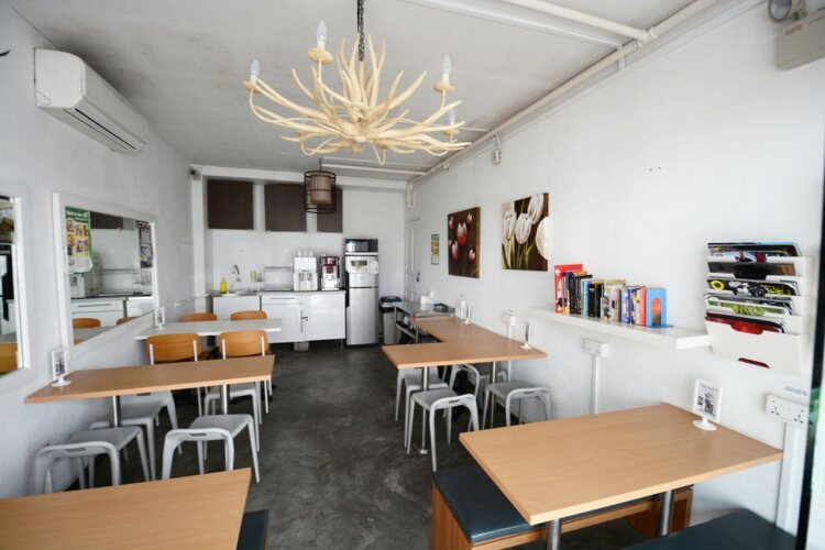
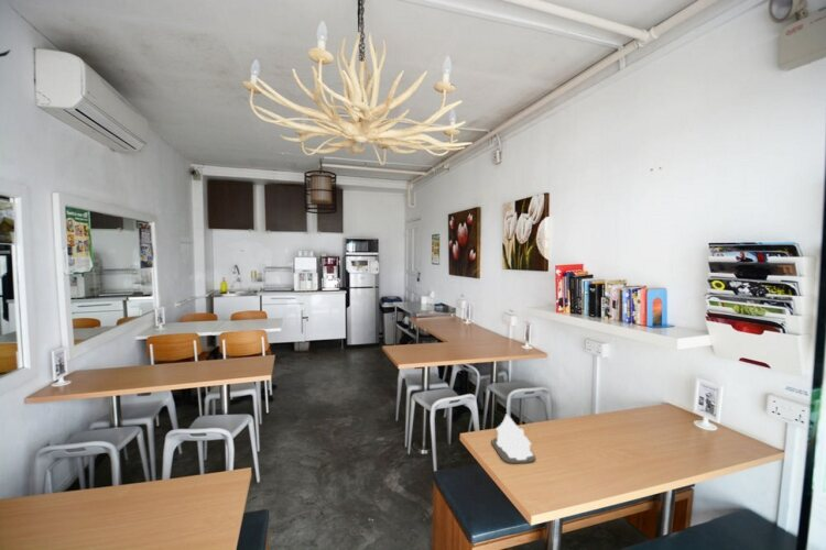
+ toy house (512, 436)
